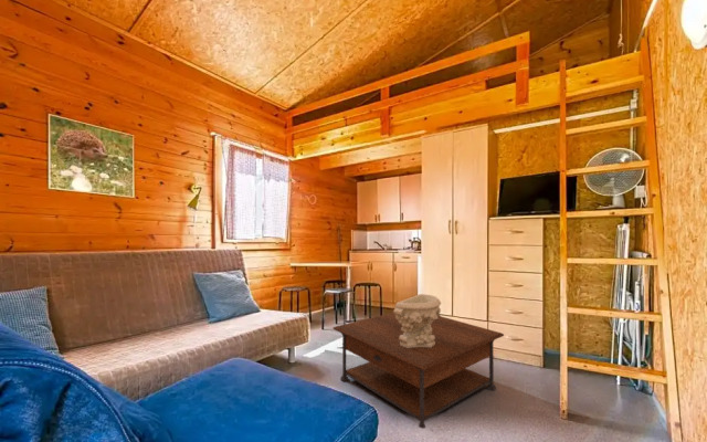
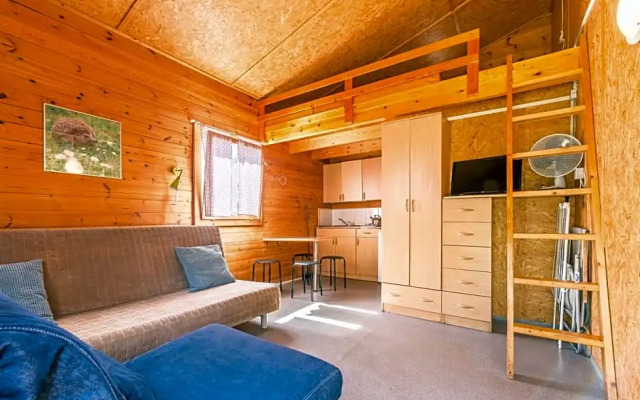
- coffee table (415, 356)
- decorative bowl (418, 320)
